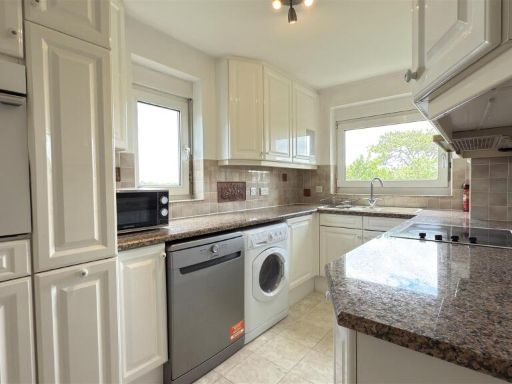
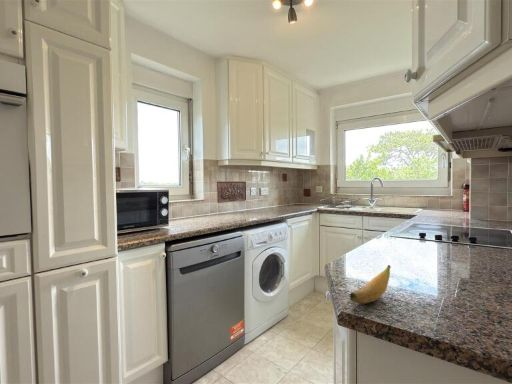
+ banana (372, 285)
